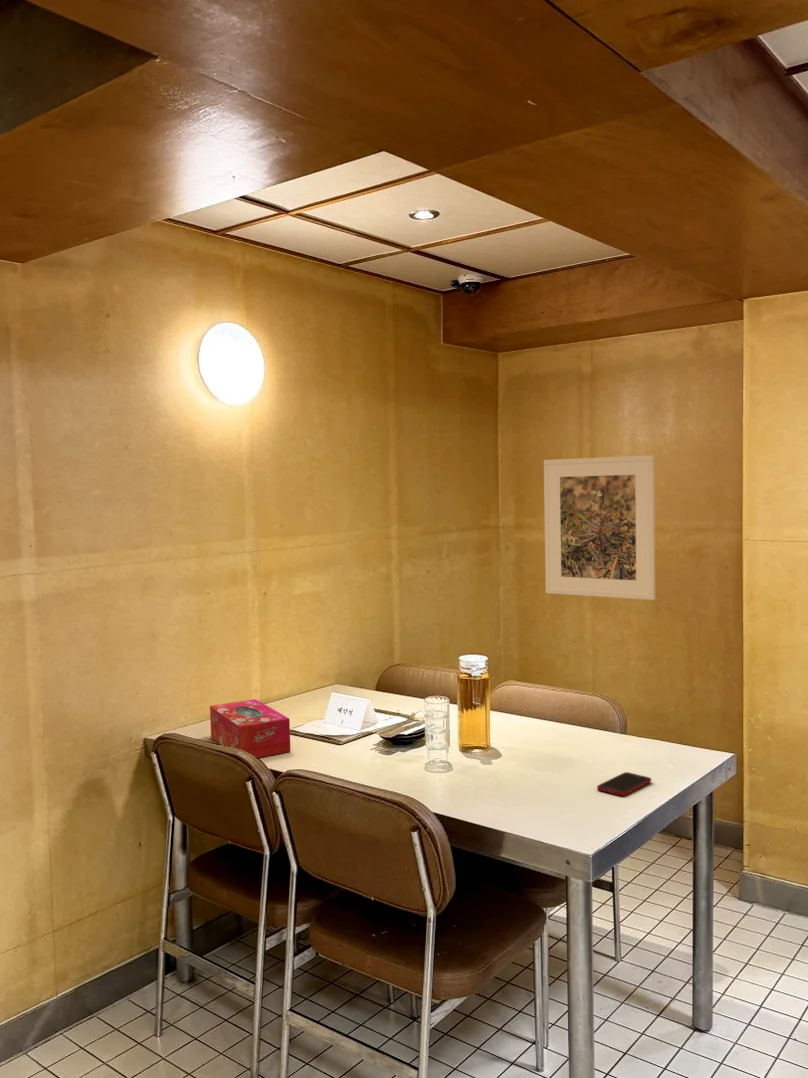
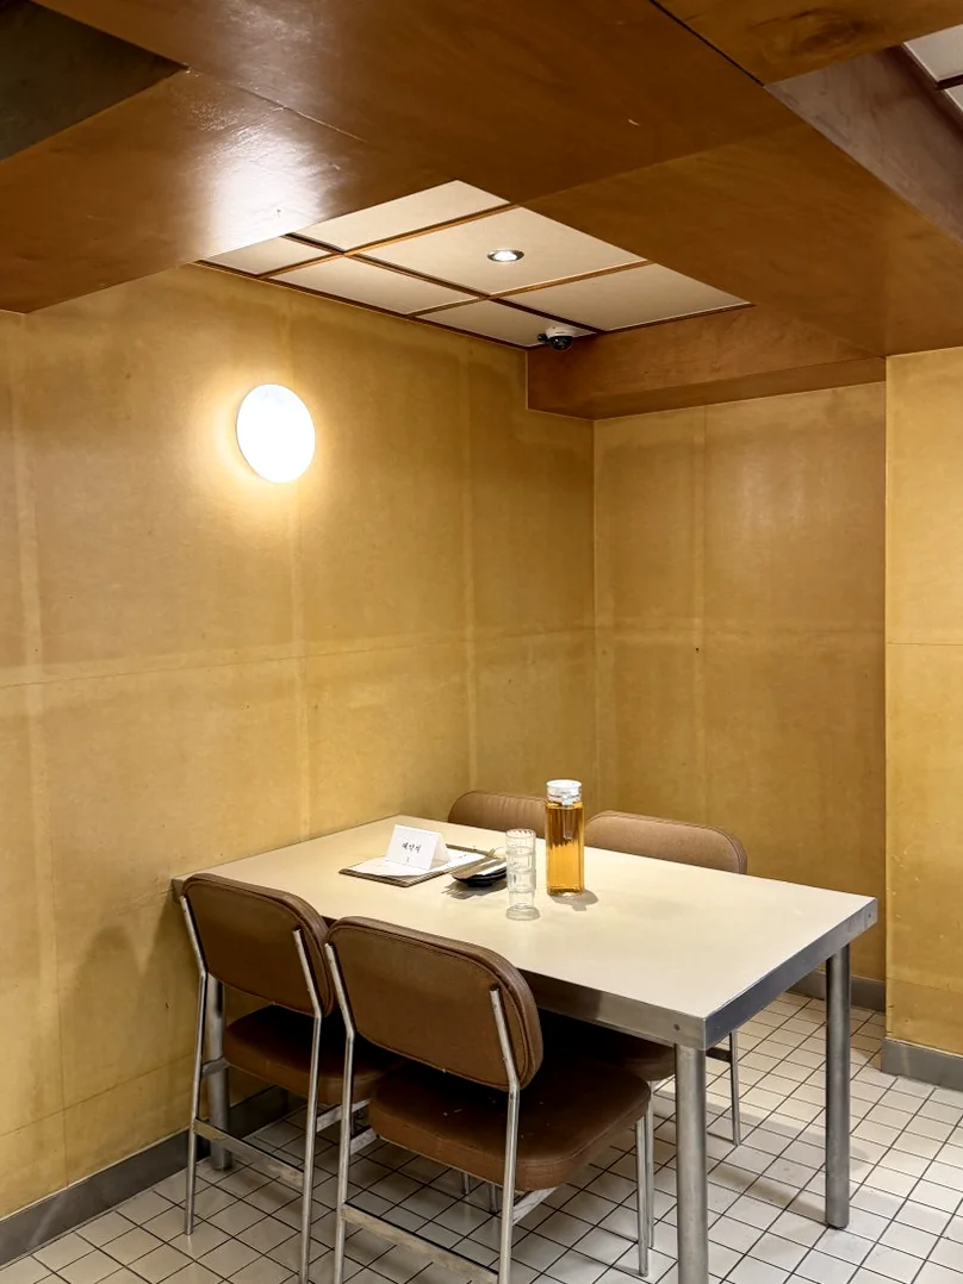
- tissue box (248, 728)
- cell phone (624, 783)
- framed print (597, 527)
